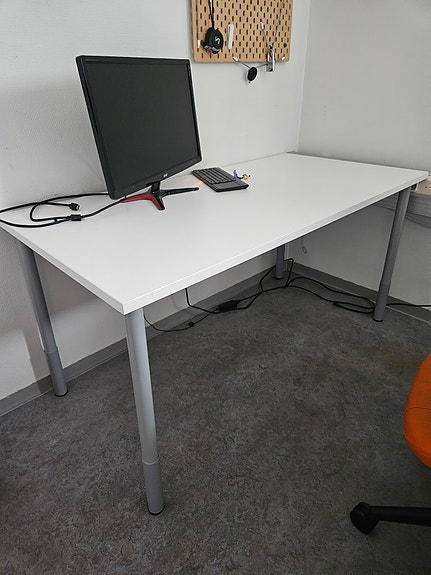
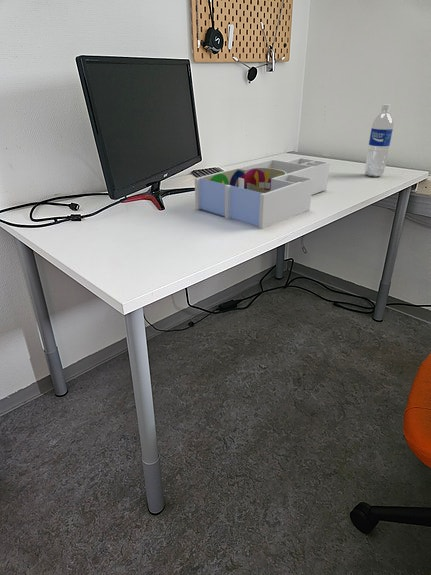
+ water bottle (379, 141)
+ desk organizer (276, 186)
